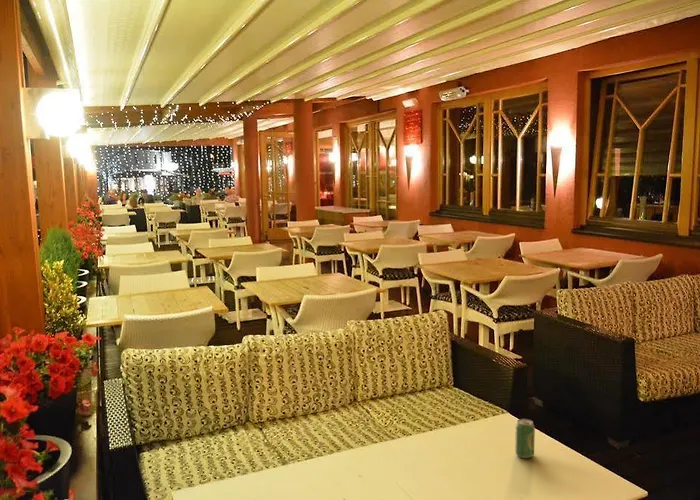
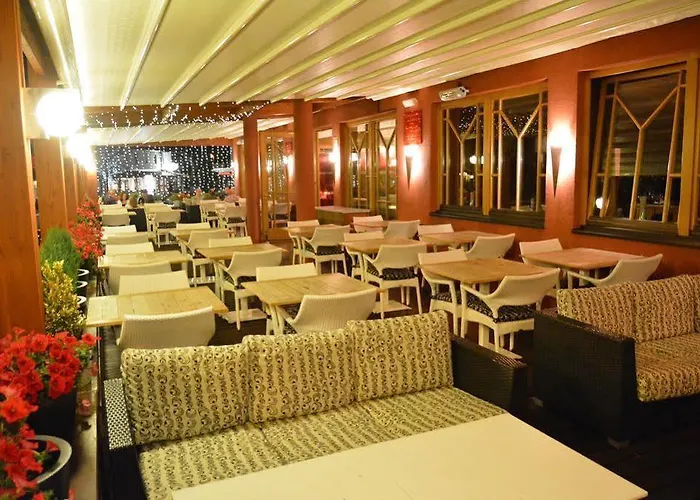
- beverage can (524, 438)
